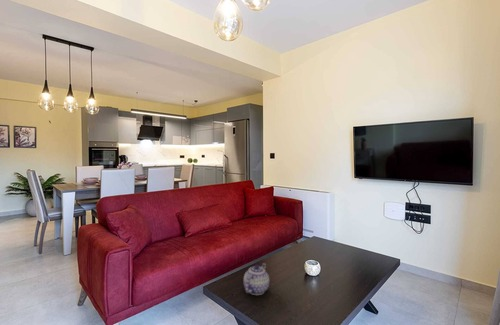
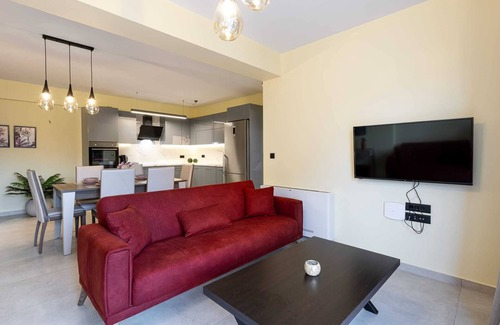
- teapot (256, 277)
